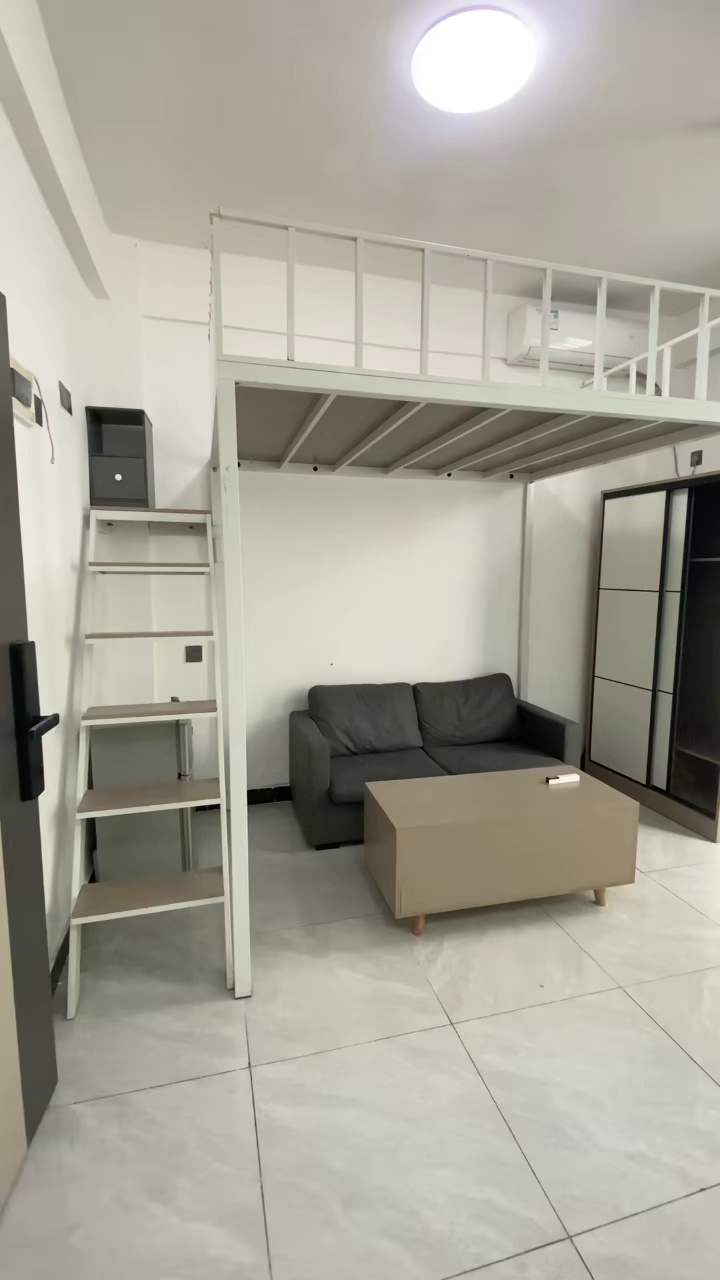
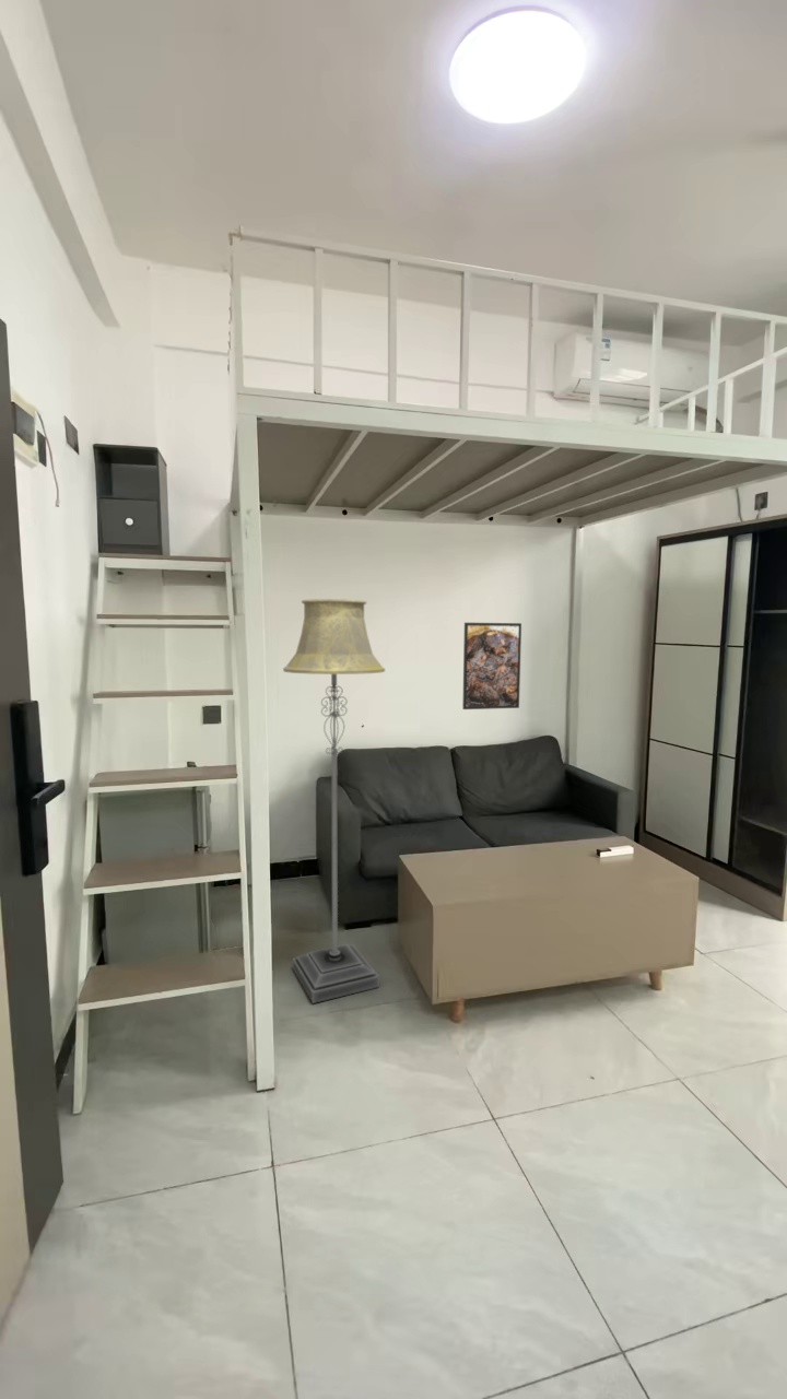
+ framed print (492, 666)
+ floor lamp (334, 795)
